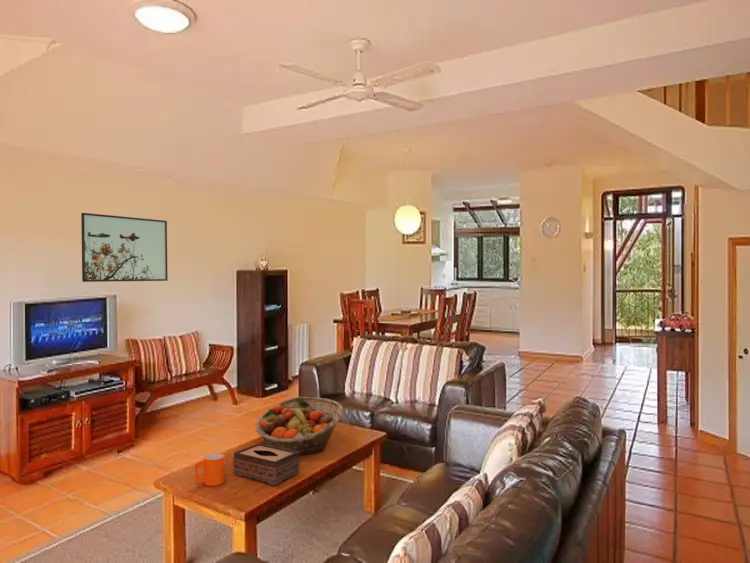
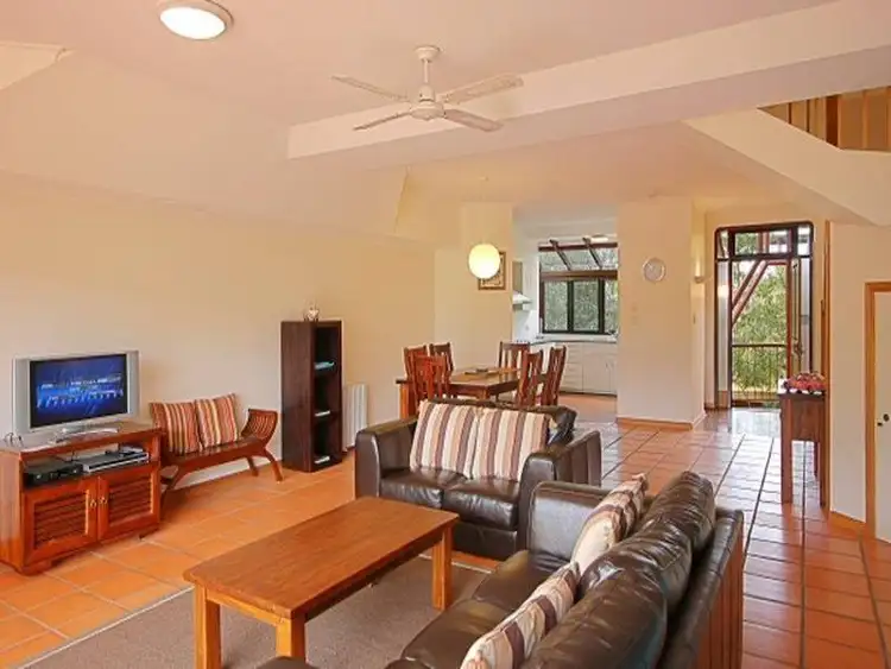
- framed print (127, 249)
- tissue box (266, 463)
- mug (211, 470)
- fruit basket (299, 424)
